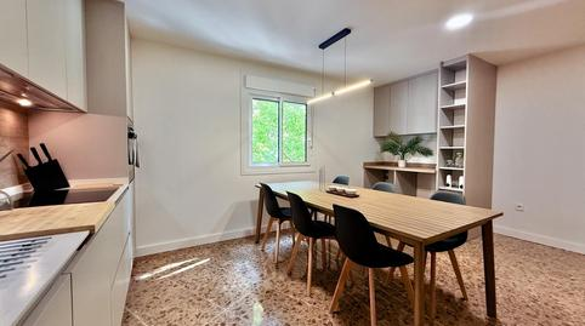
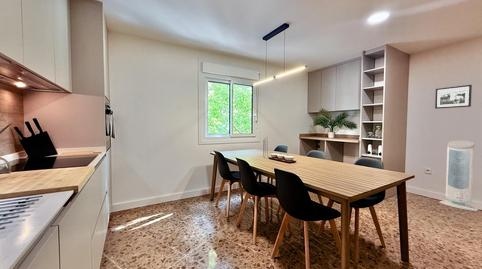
+ air purifier (459, 173)
+ picture frame (452, 97)
